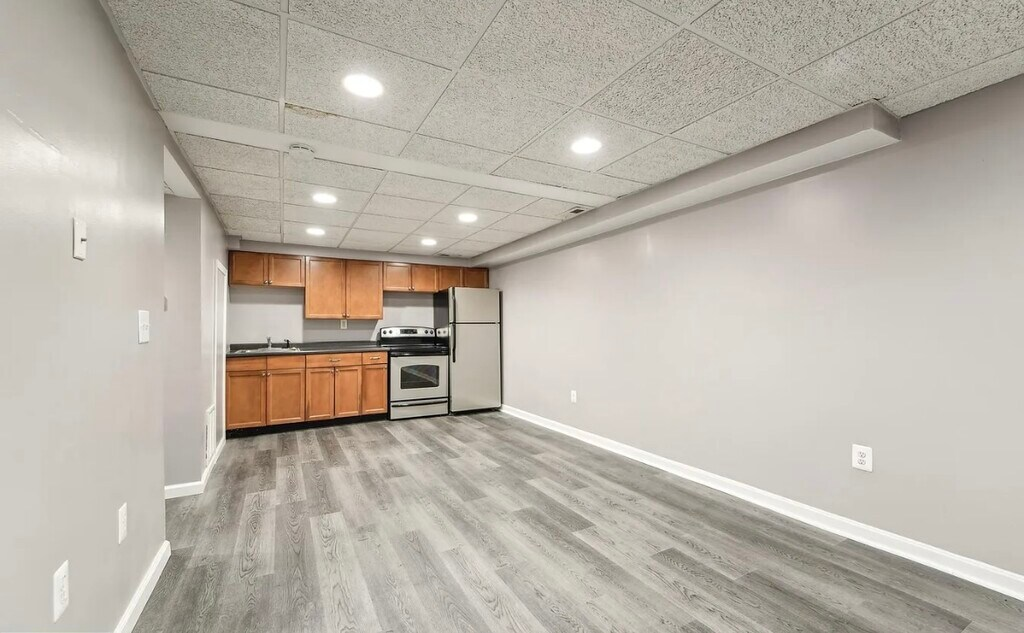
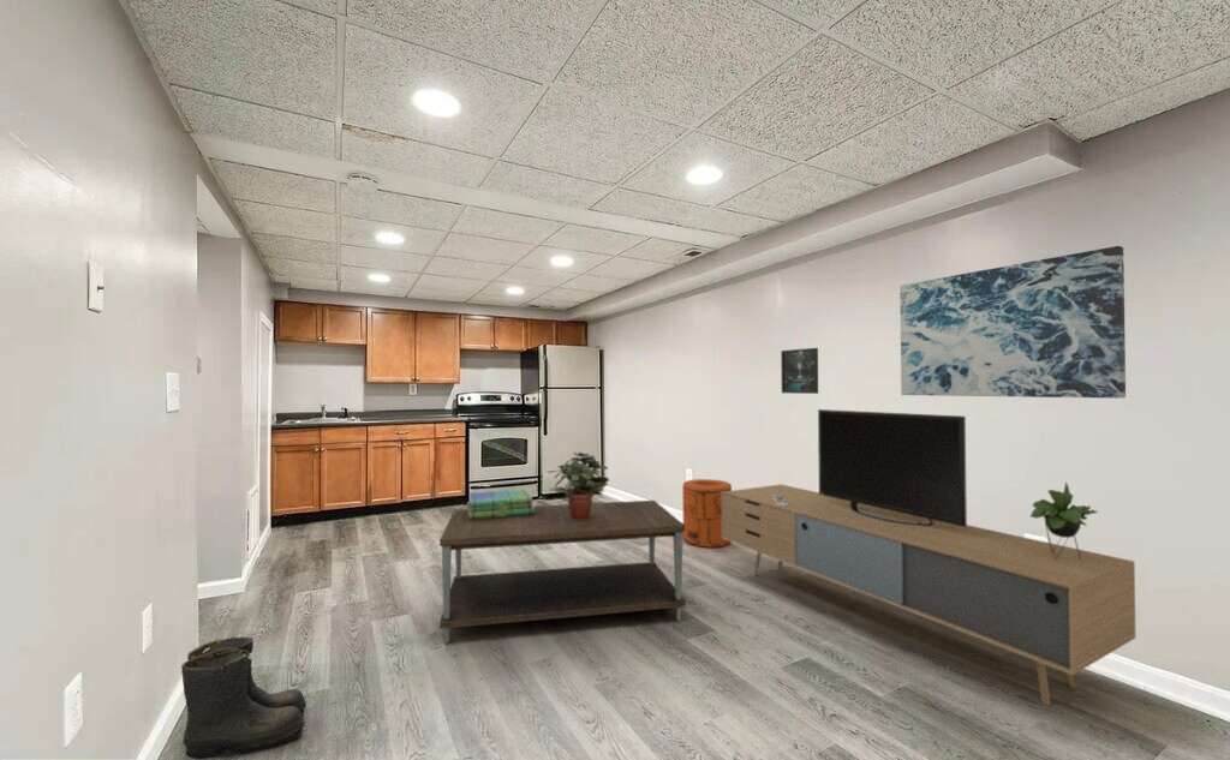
+ coffee table (563, 568)
+ trash can (706, 511)
+ stack of books (500, 503)
+ media console (878, 514)
+ boots (247, 689)
+ potted plant (579, 485)
+ wall art (995, 333)
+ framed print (799, 371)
